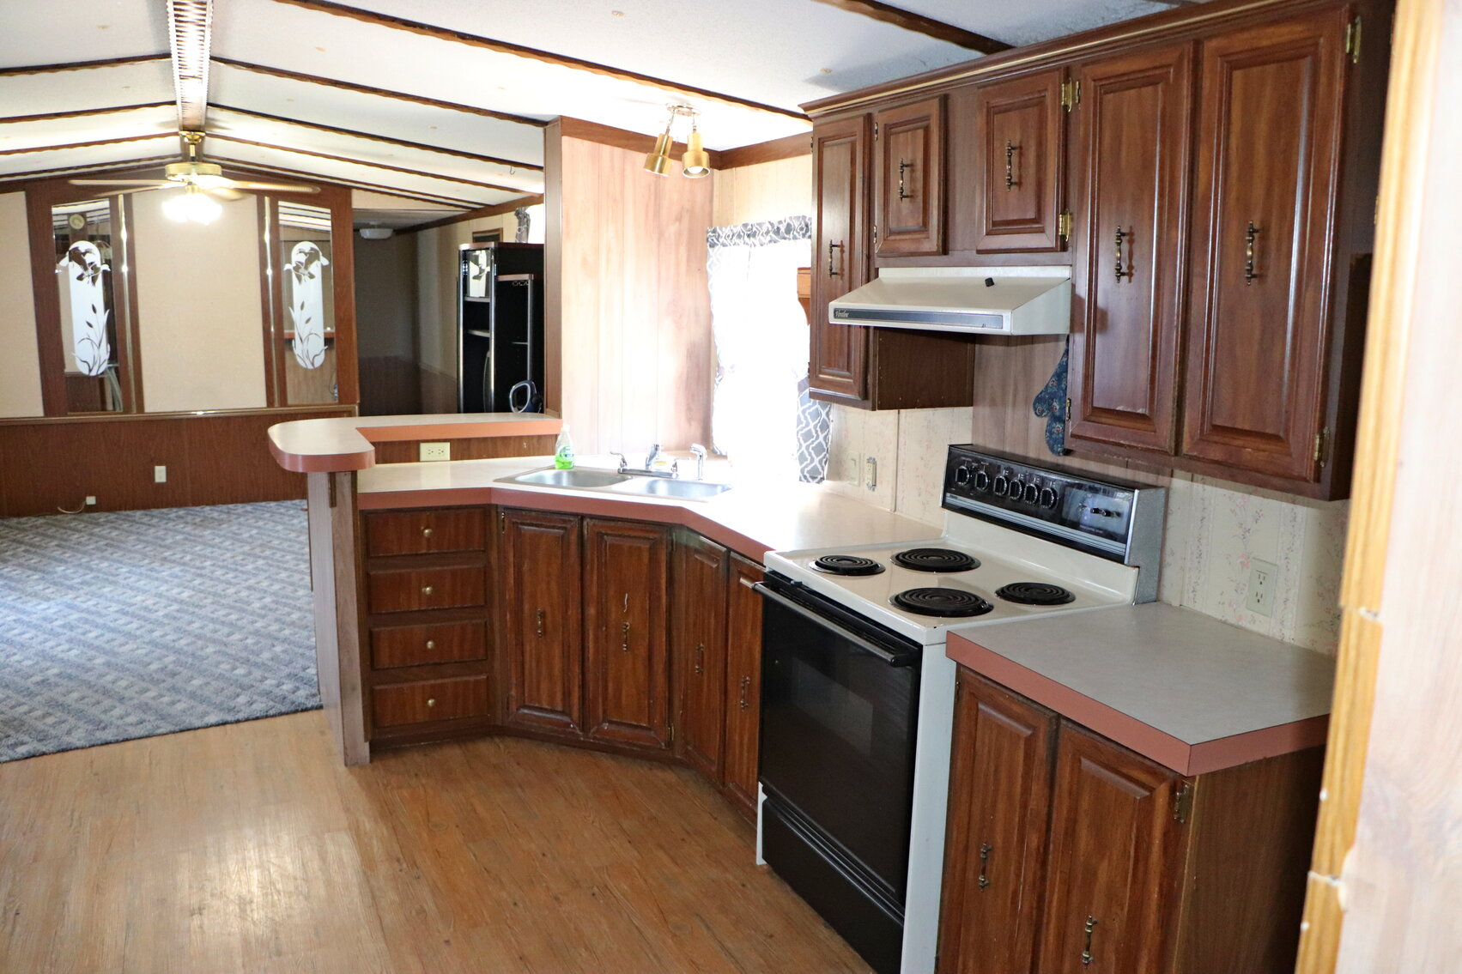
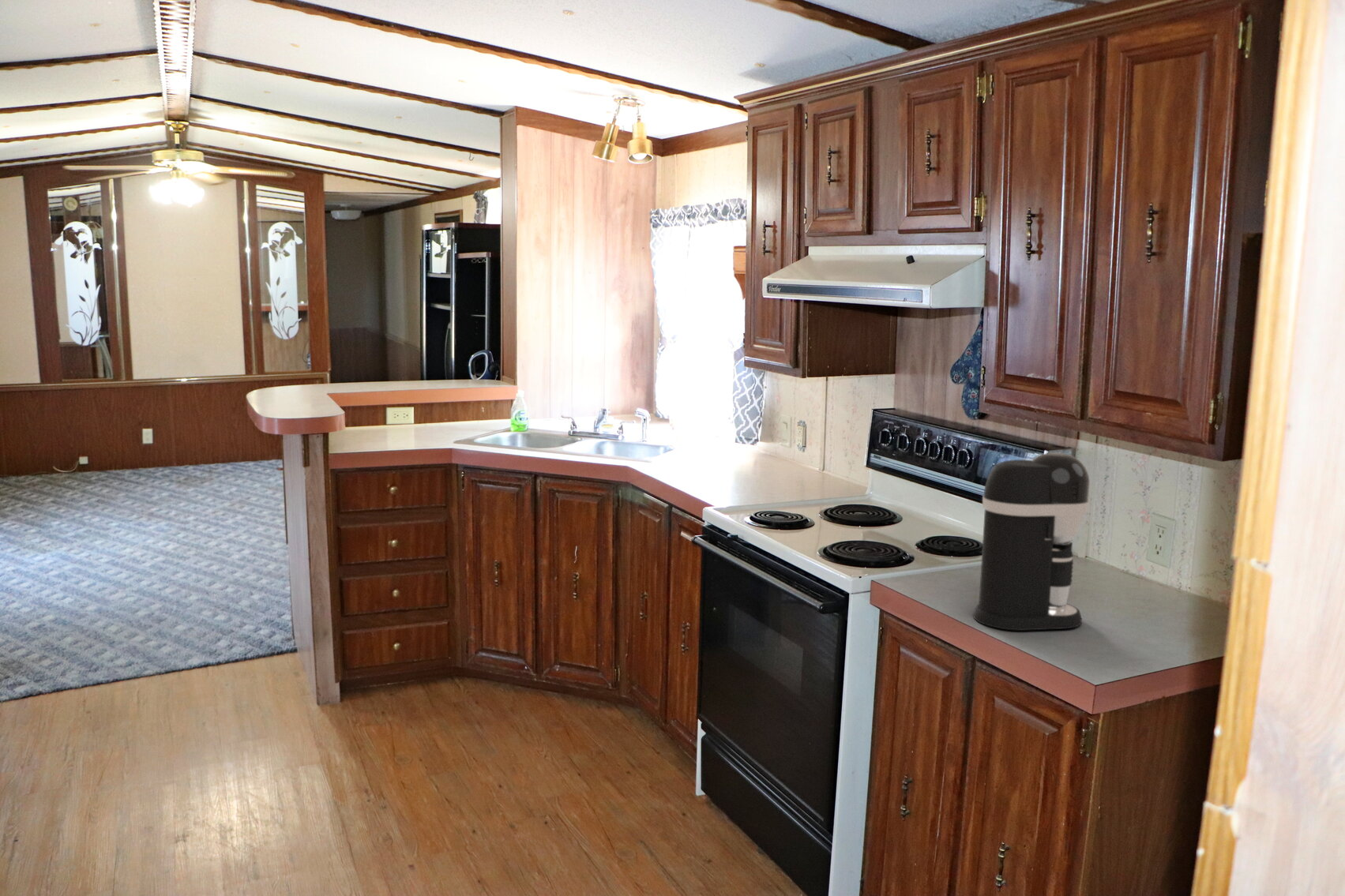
+ coffee maker (1032, 537)
